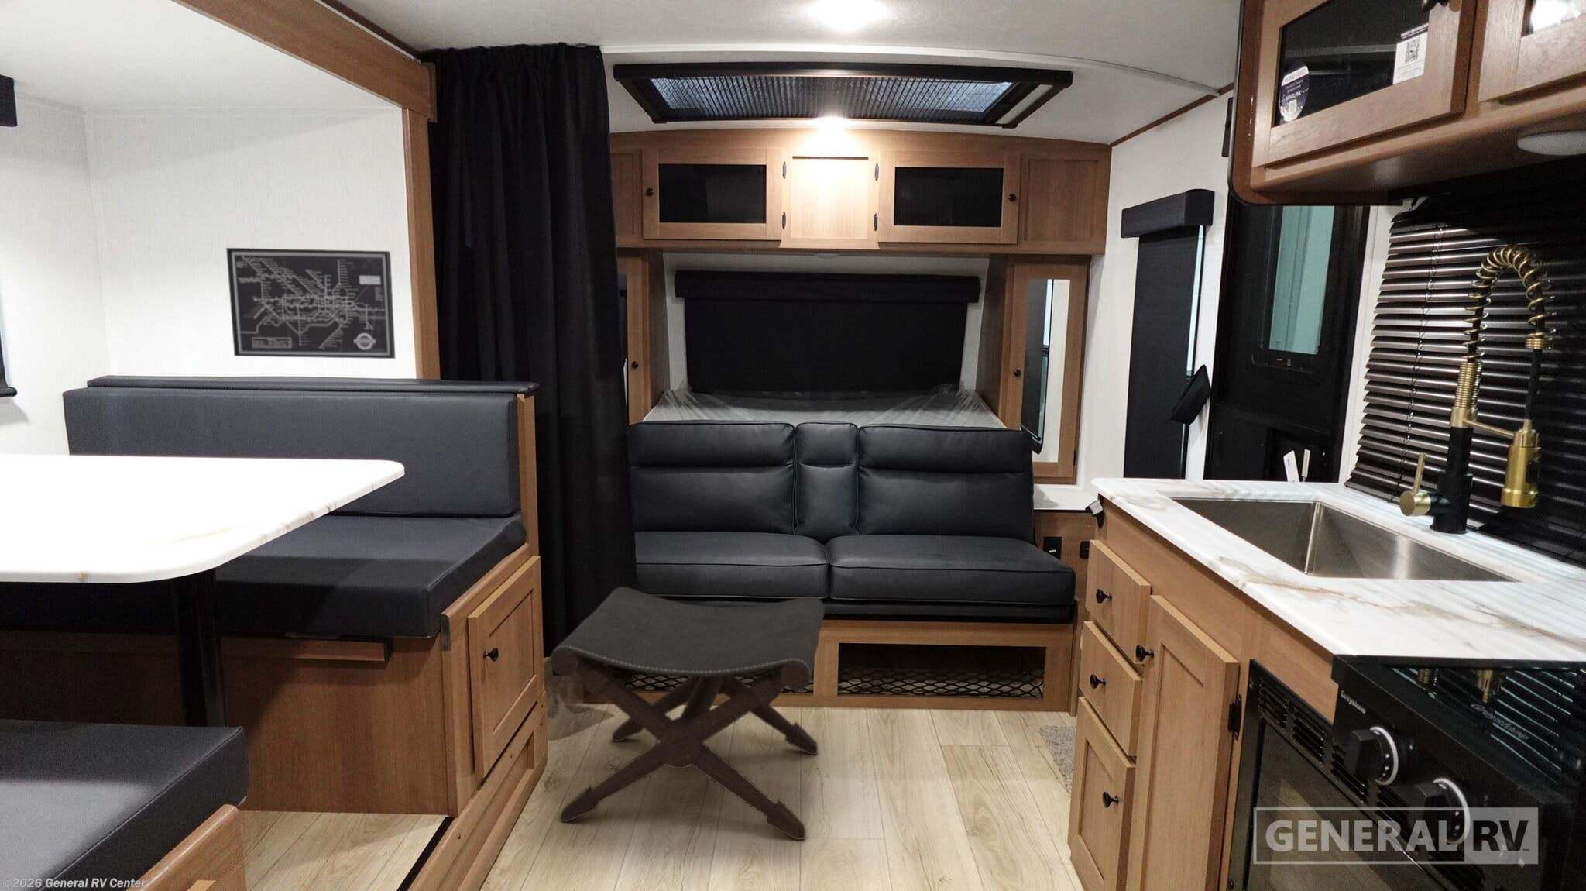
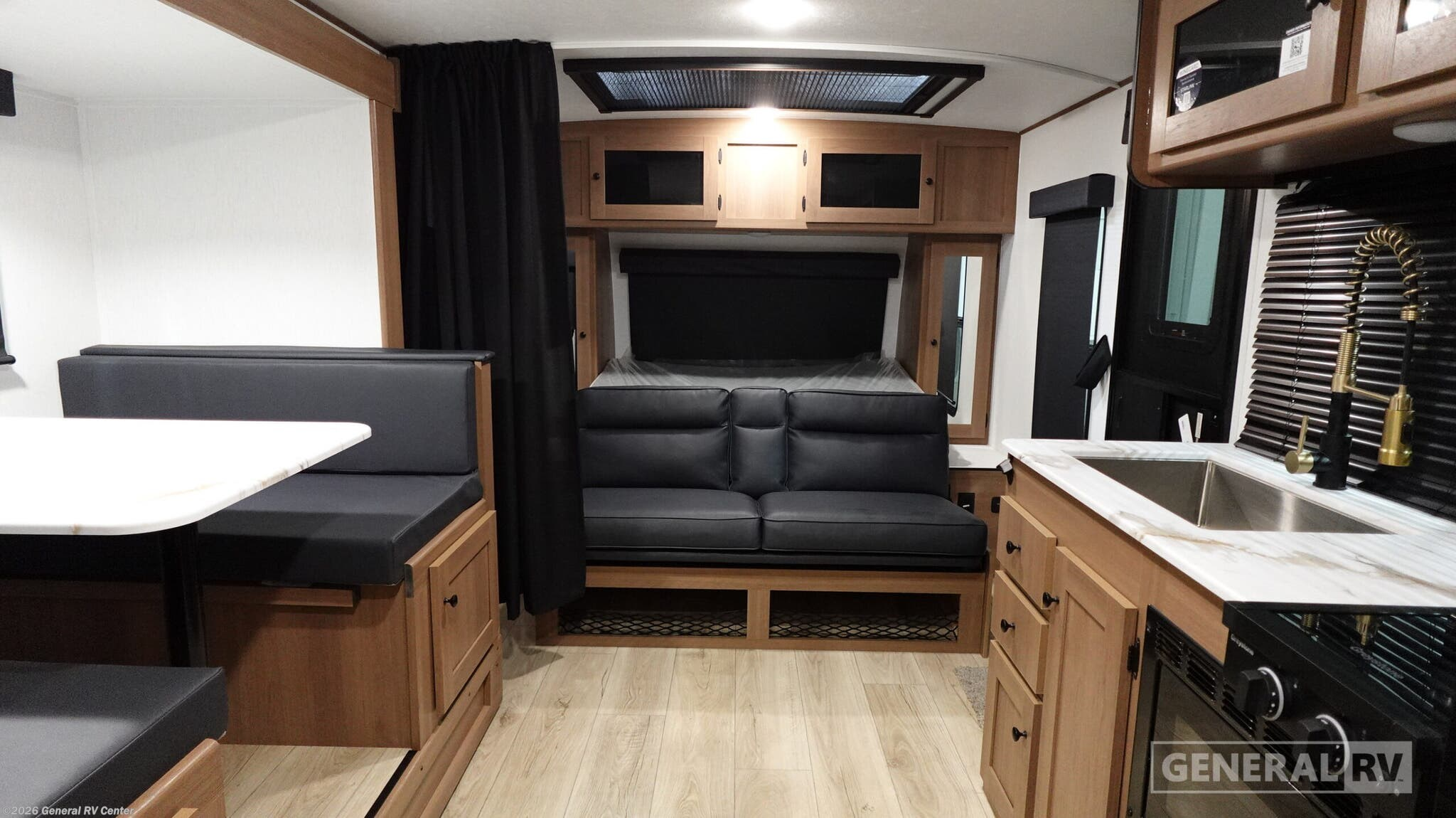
- wall art (313, 304)
- footstool (699, 701)
